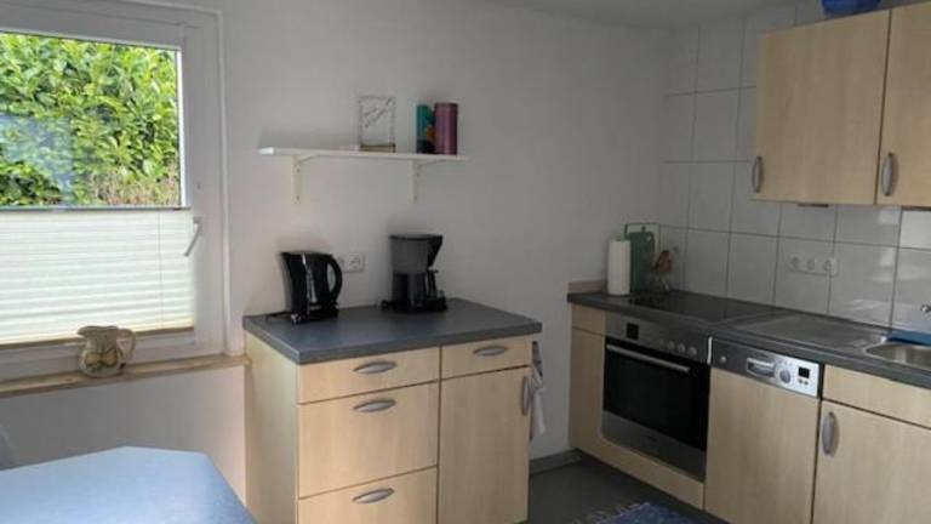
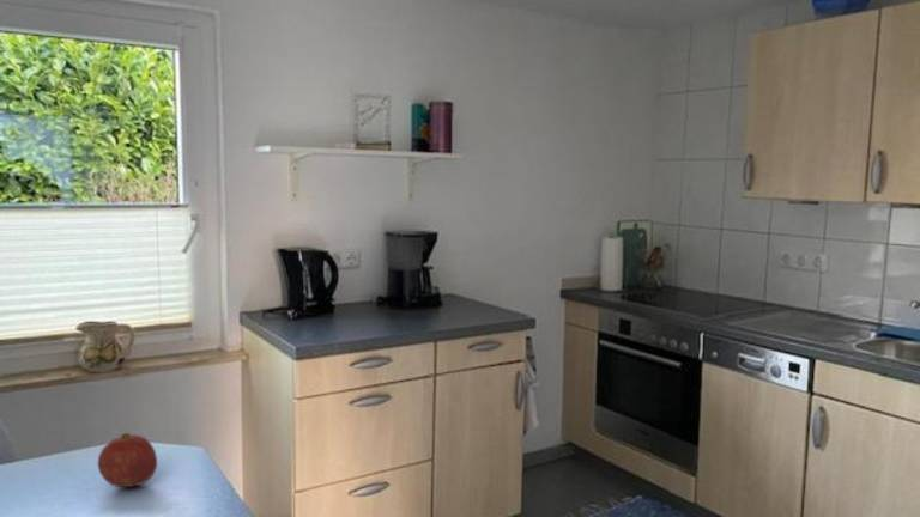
+ fruit (128, 458)
